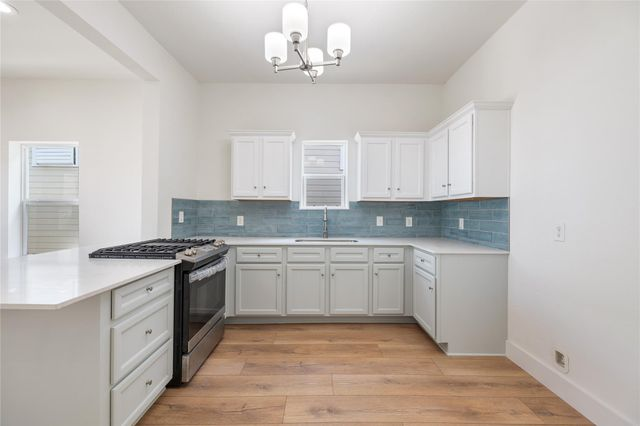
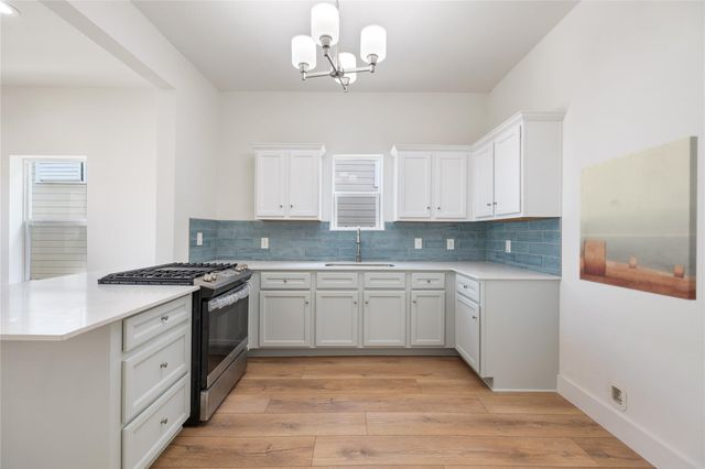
+ wall art (627, 221)
